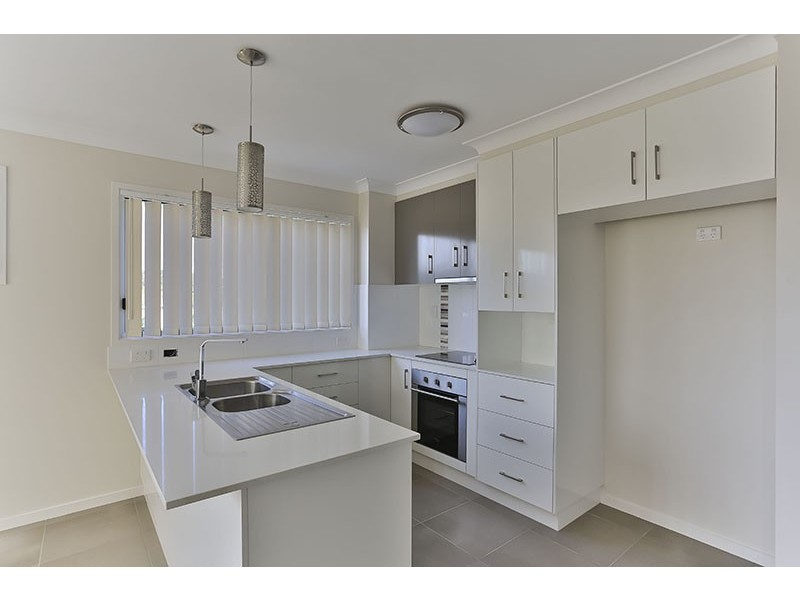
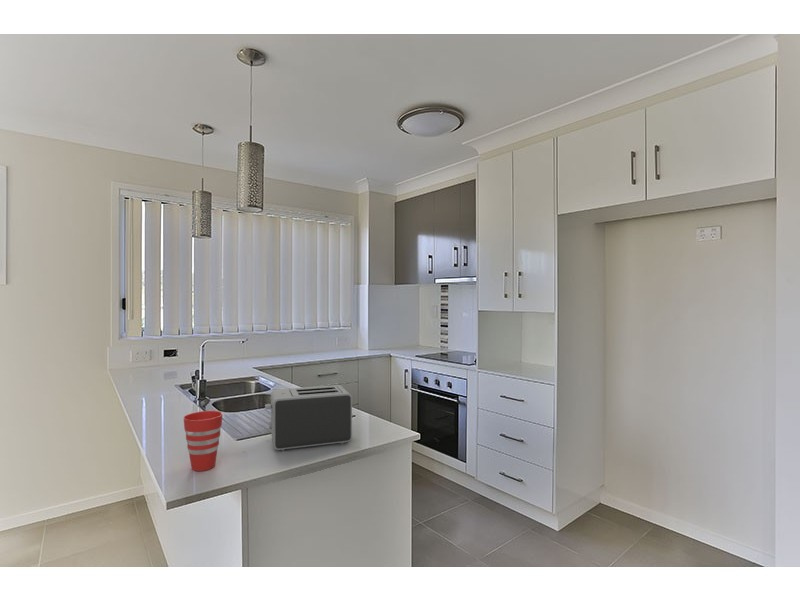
+ toaster (307, 416)
+ cup (203, 441)
